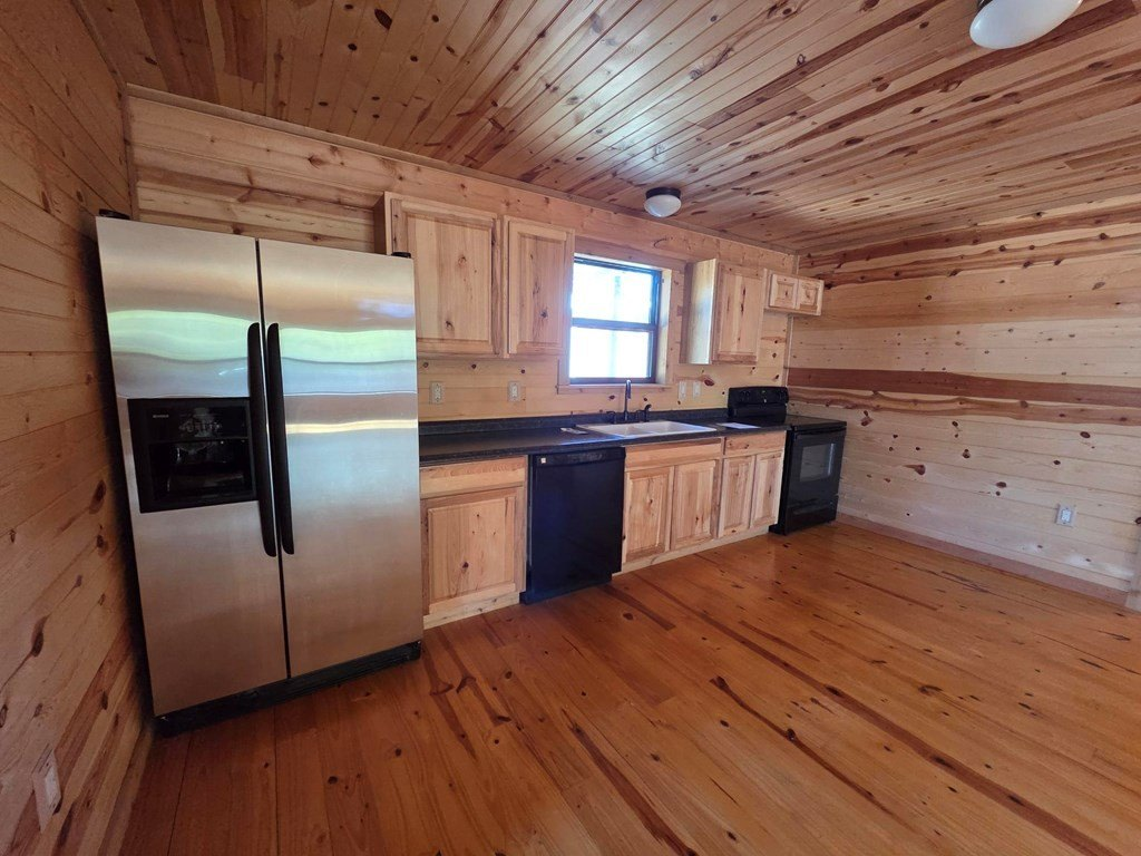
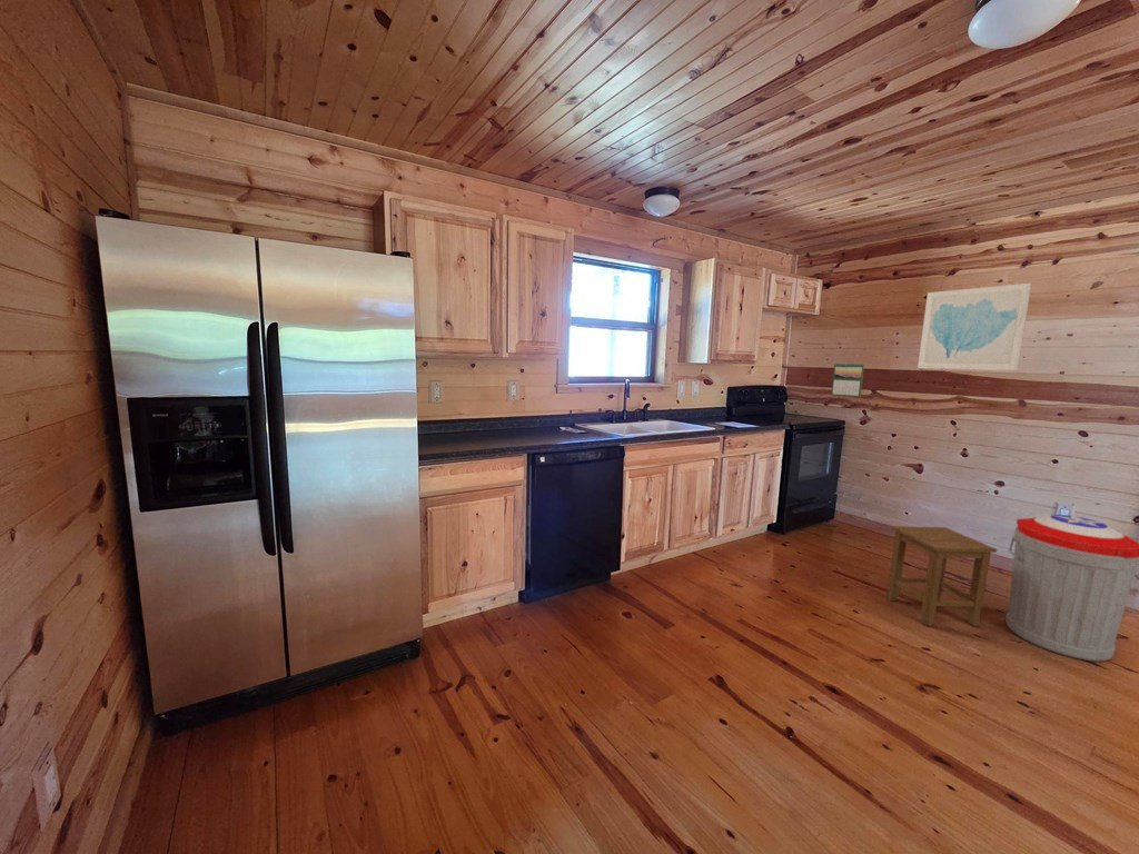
+ stool (935, 574)
+ trash can (1067, 579)
+ calendar (846, 379)
+ wall art (970, 329)
